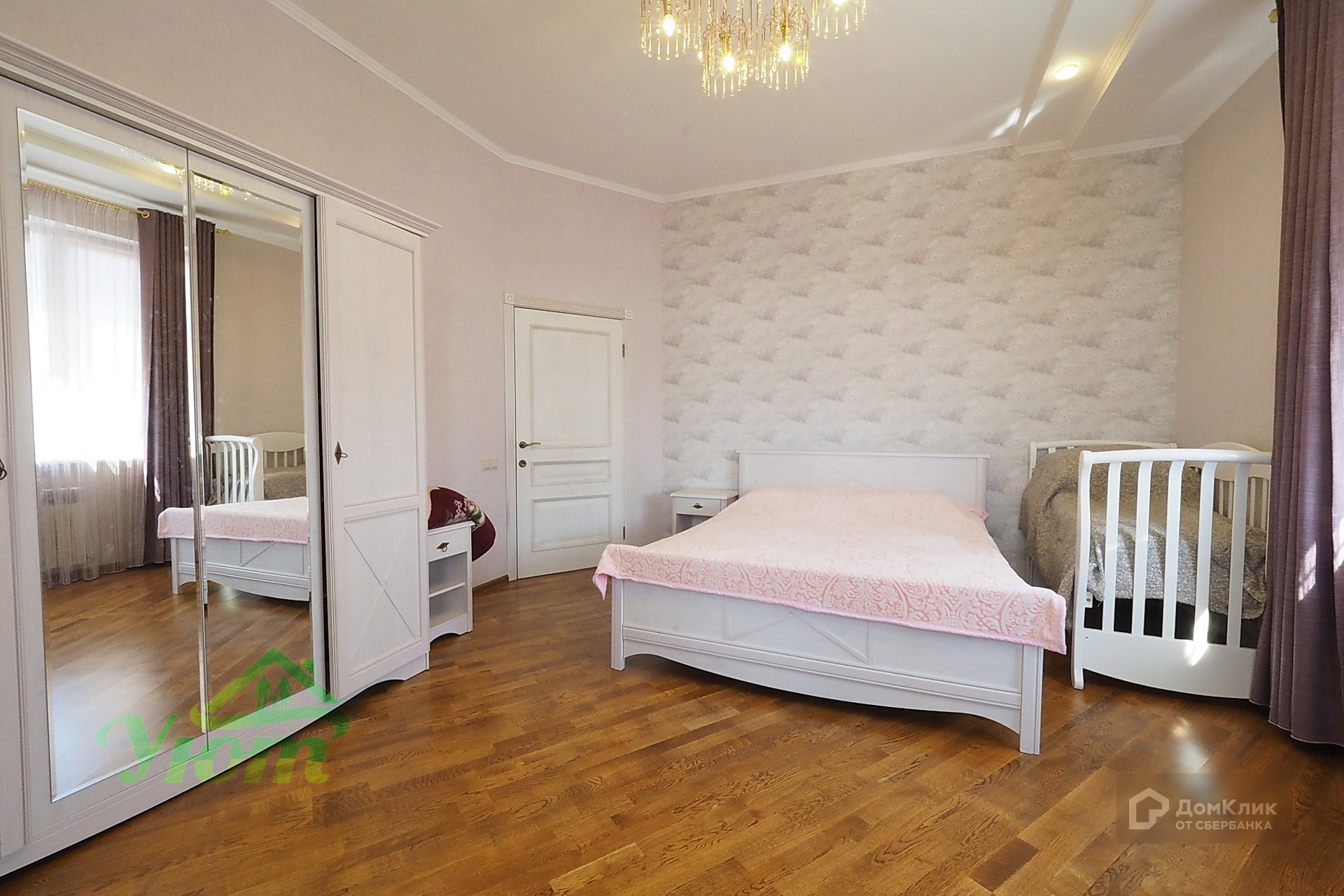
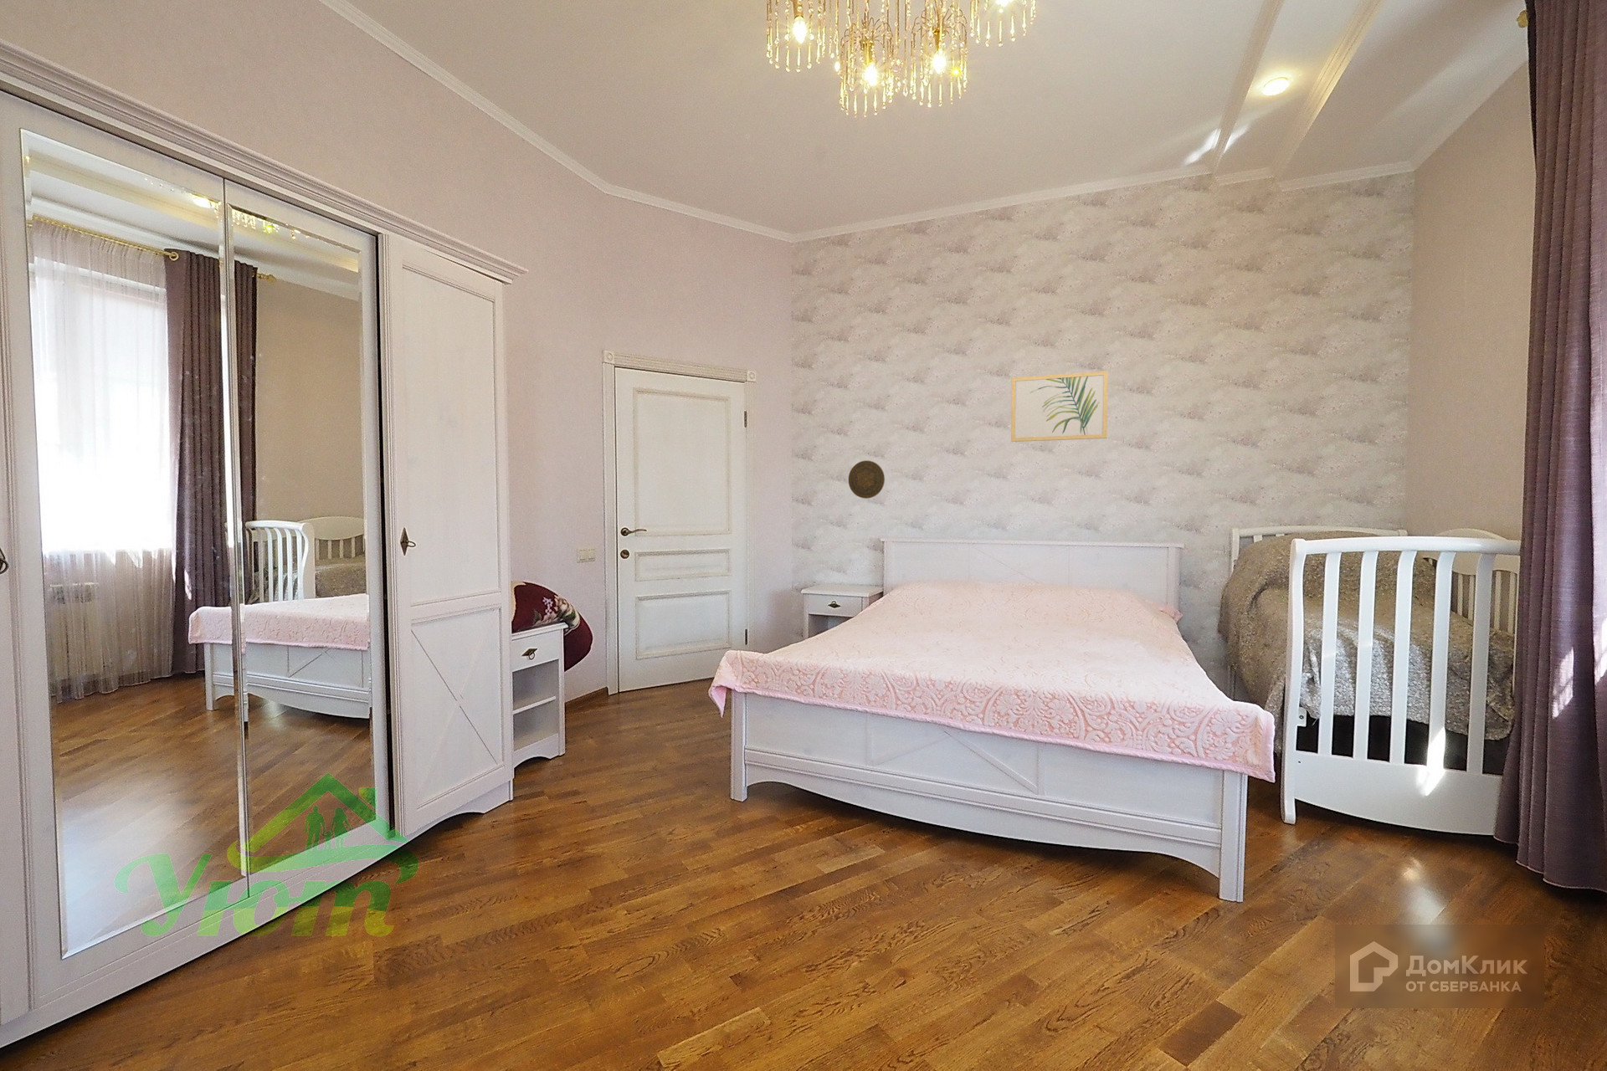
+ wall art (1058, 406)
+ decorative plate (866, 479)
